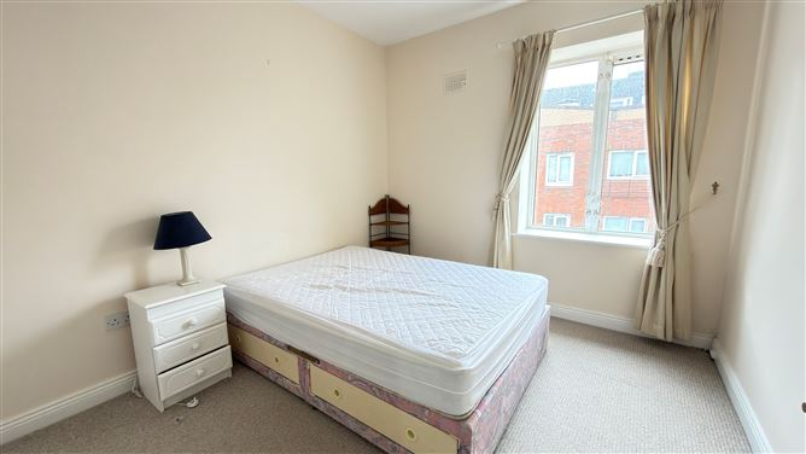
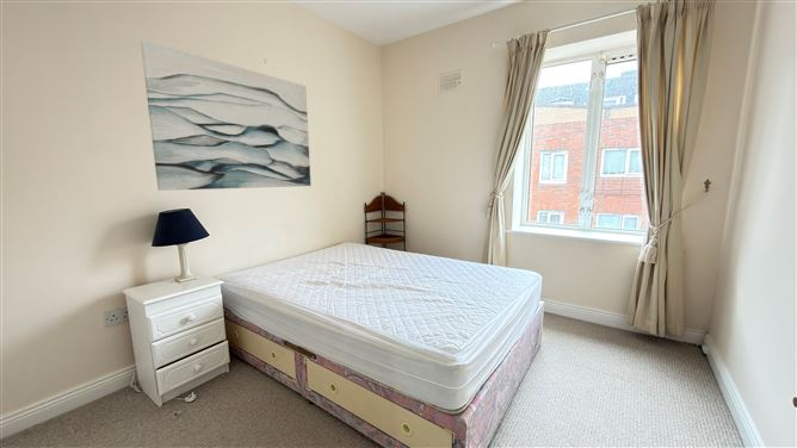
+ wall art (243, 129)
